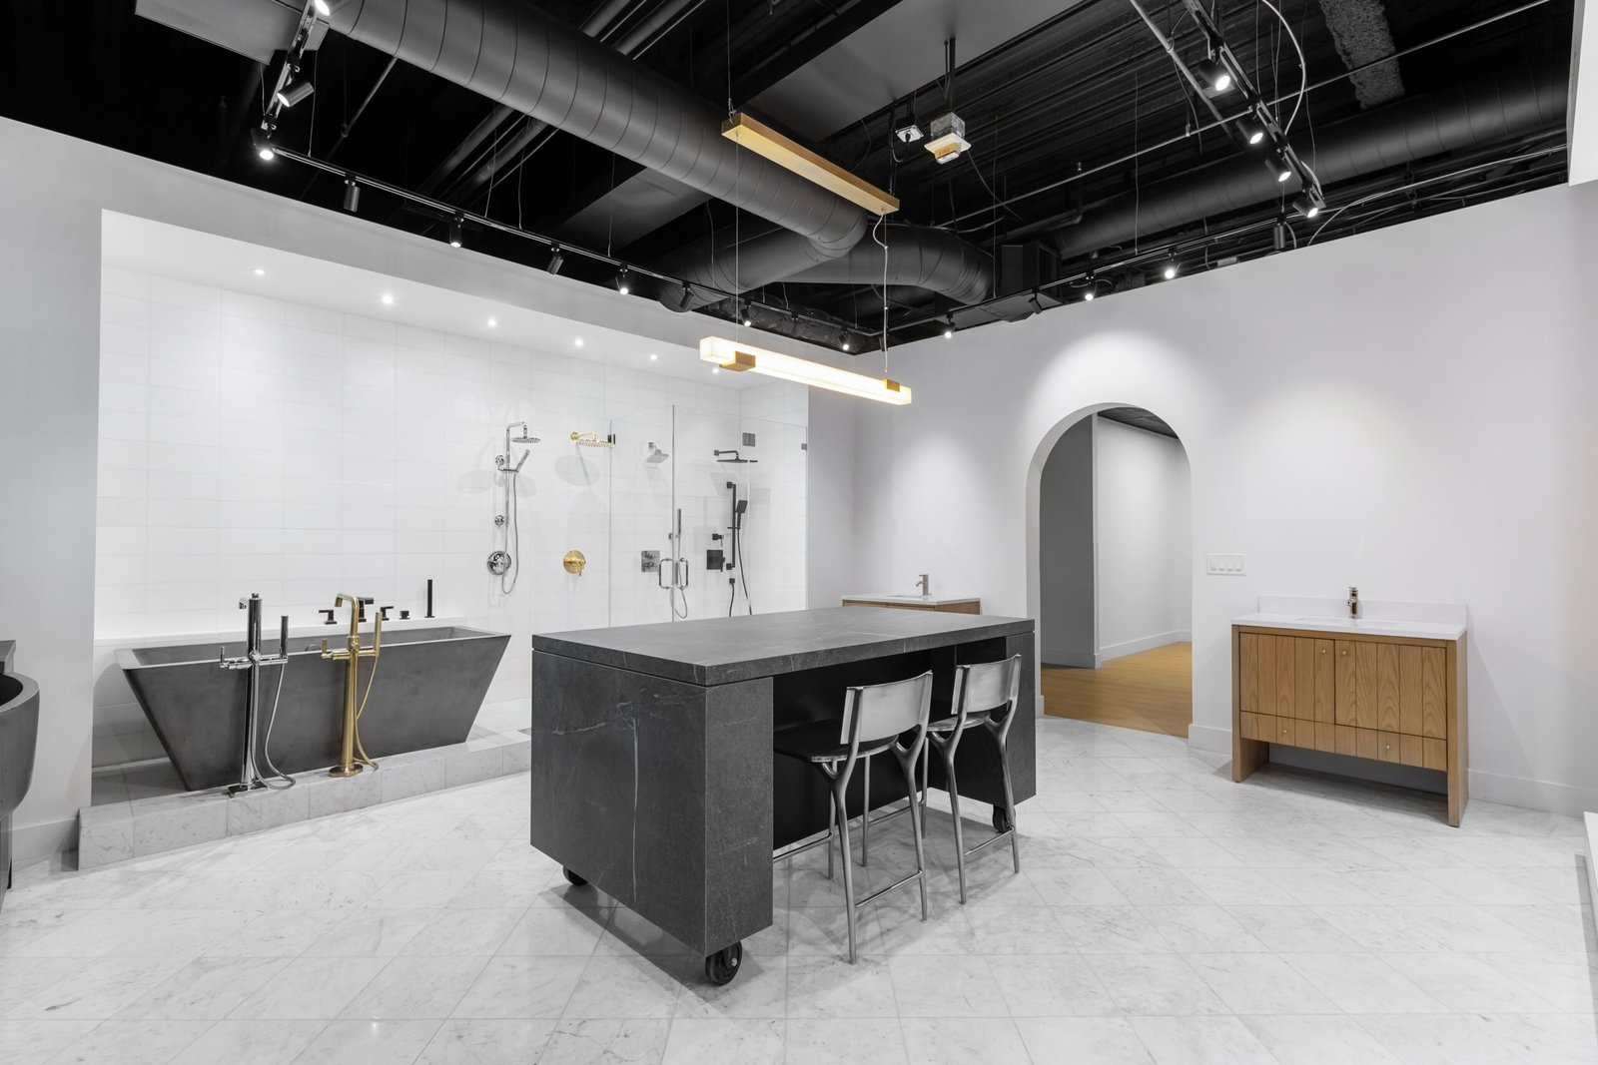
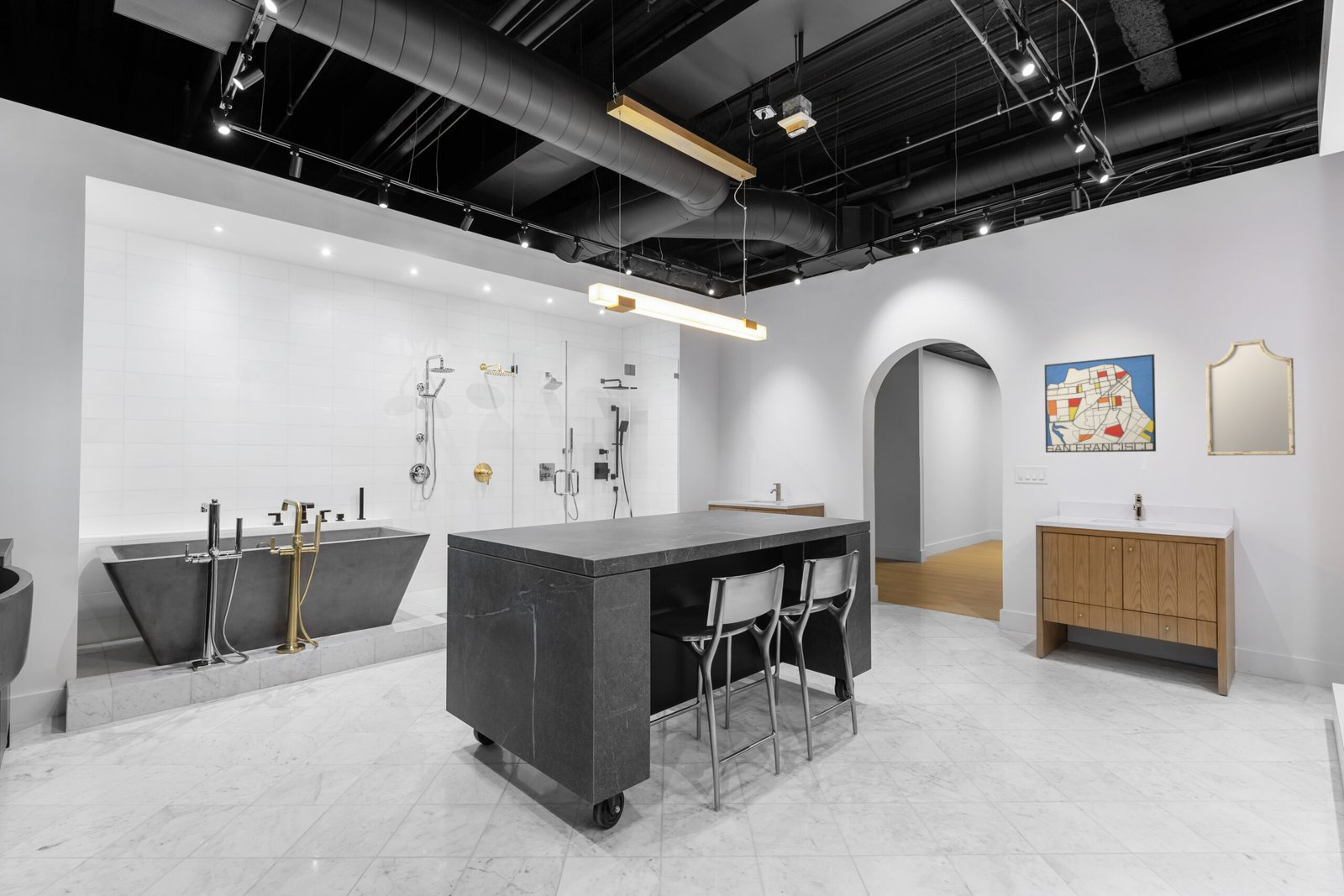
+ home mirror (1248, 398)
+ wall art (1097, 406)
